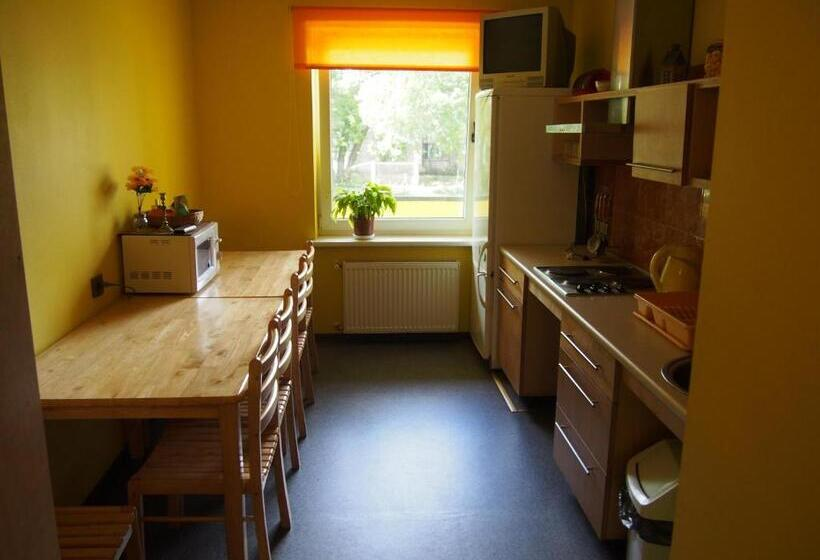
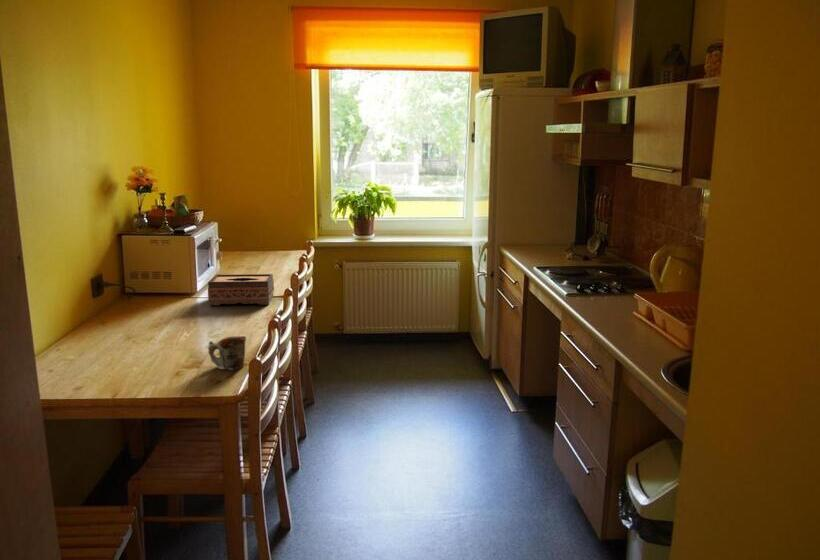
+ mug (227, 353)
+ tissue box (241, 289)
